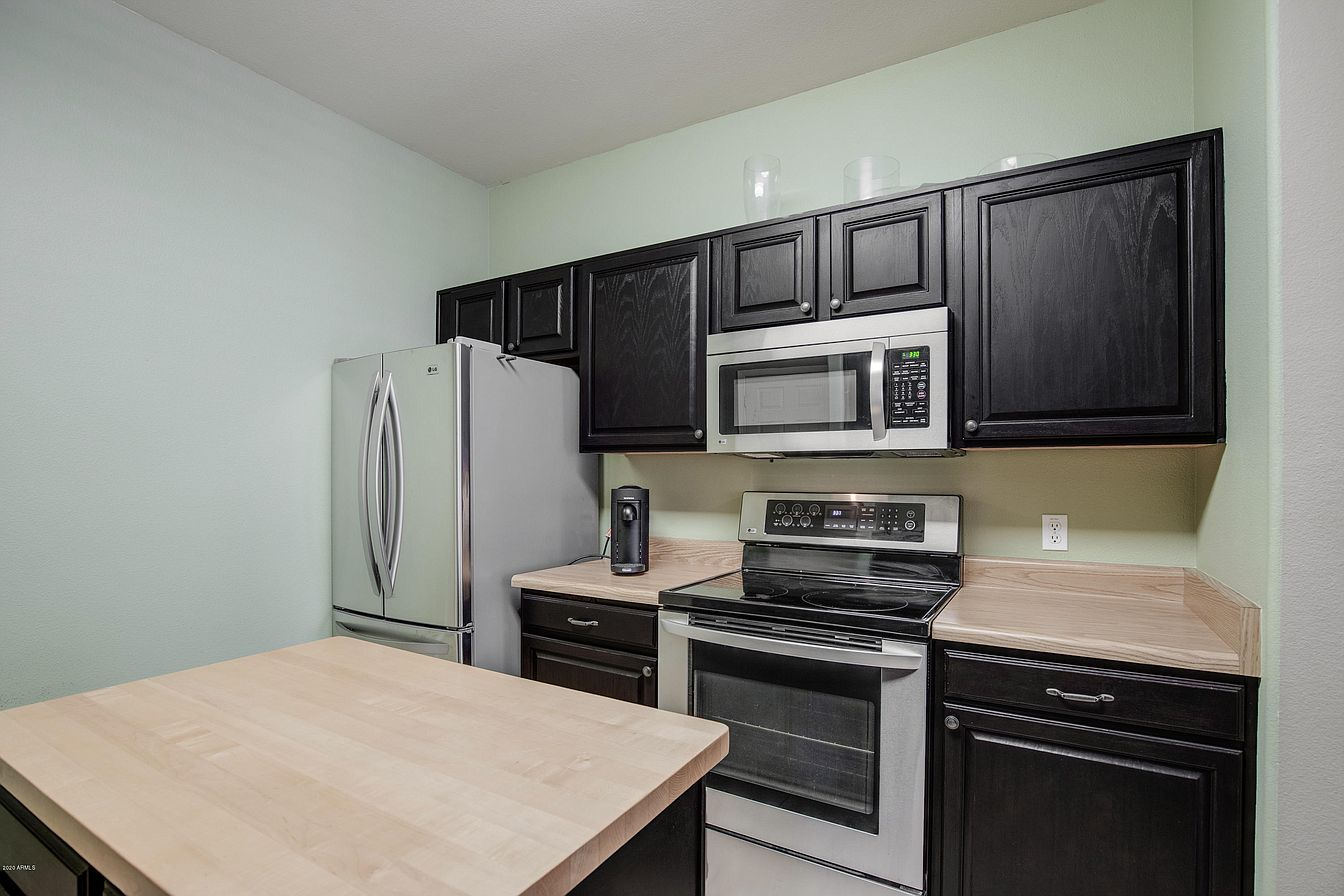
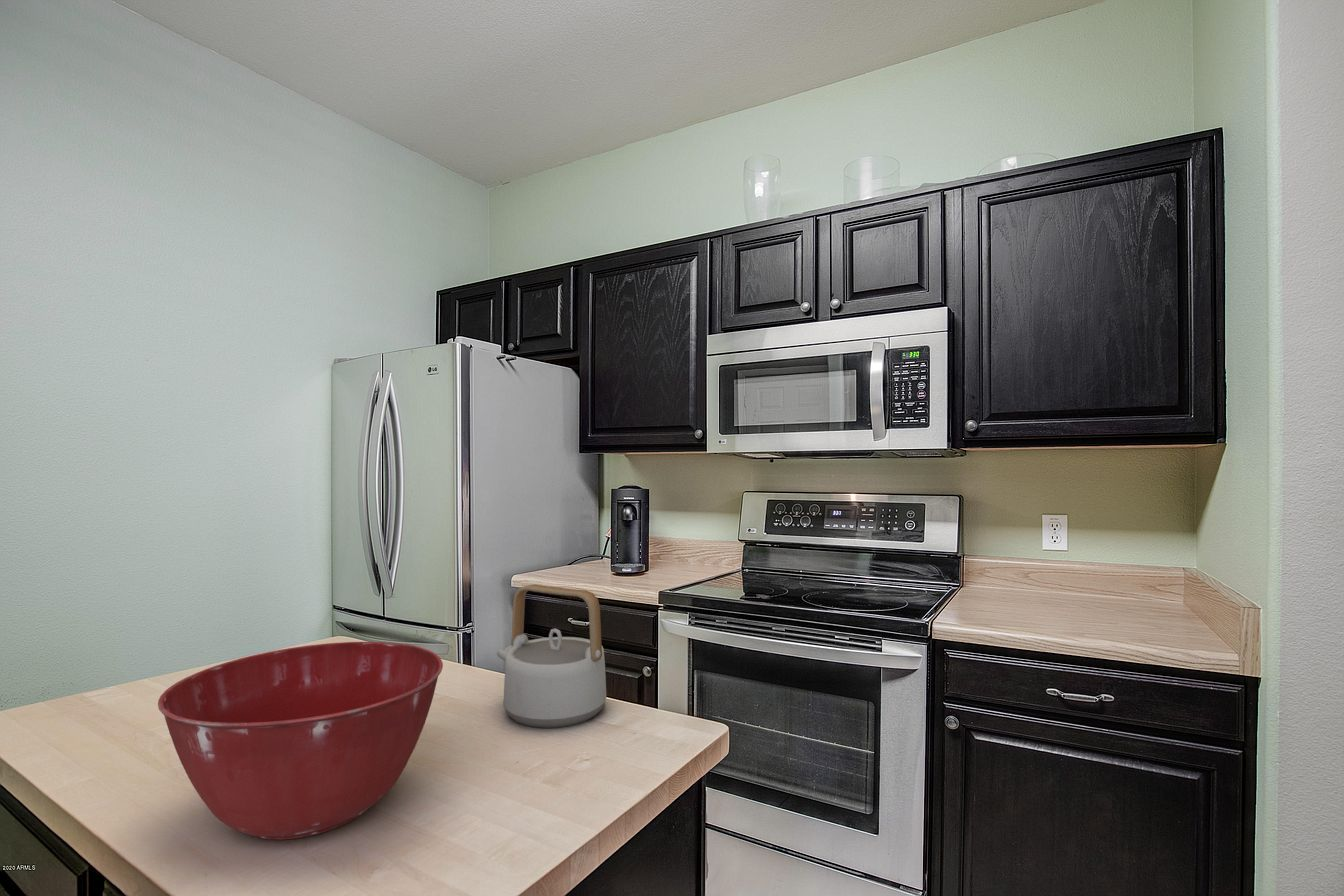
+ mixing bowl (313, 739)
+ teapot (547, 647)
